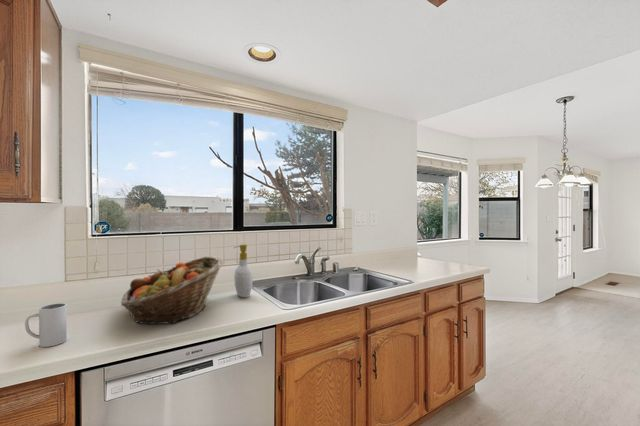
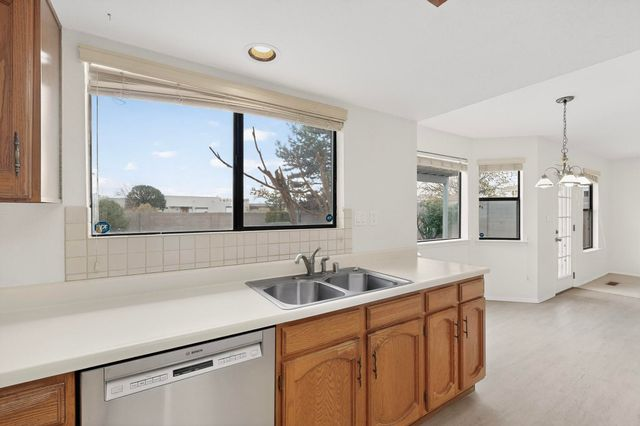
- soap bottle (242, 270)
- fruit basket (175, 285)
- mug (46, 325)
